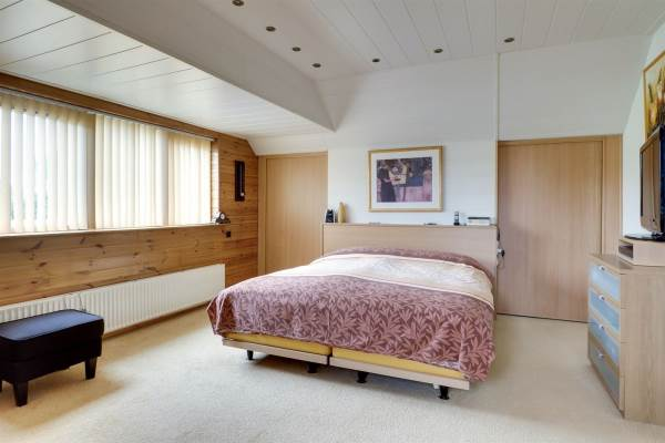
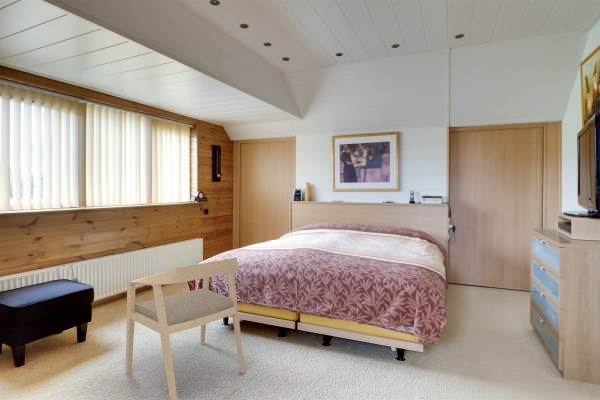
+ armchair (188, 313)
